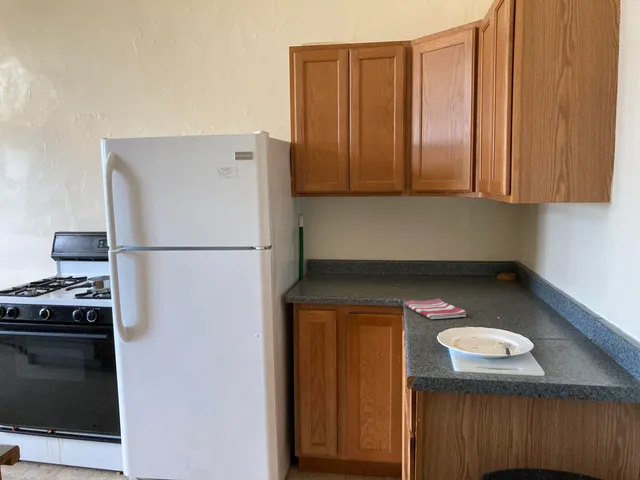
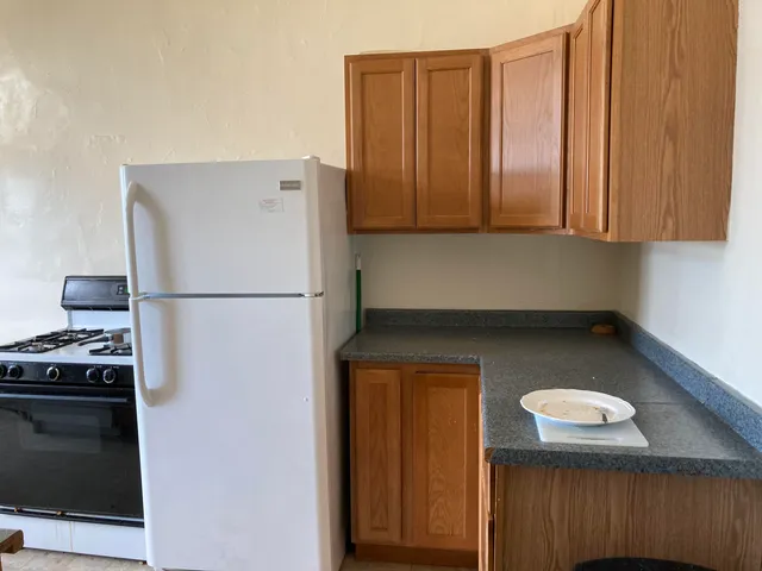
- dish towel (434, 308)
